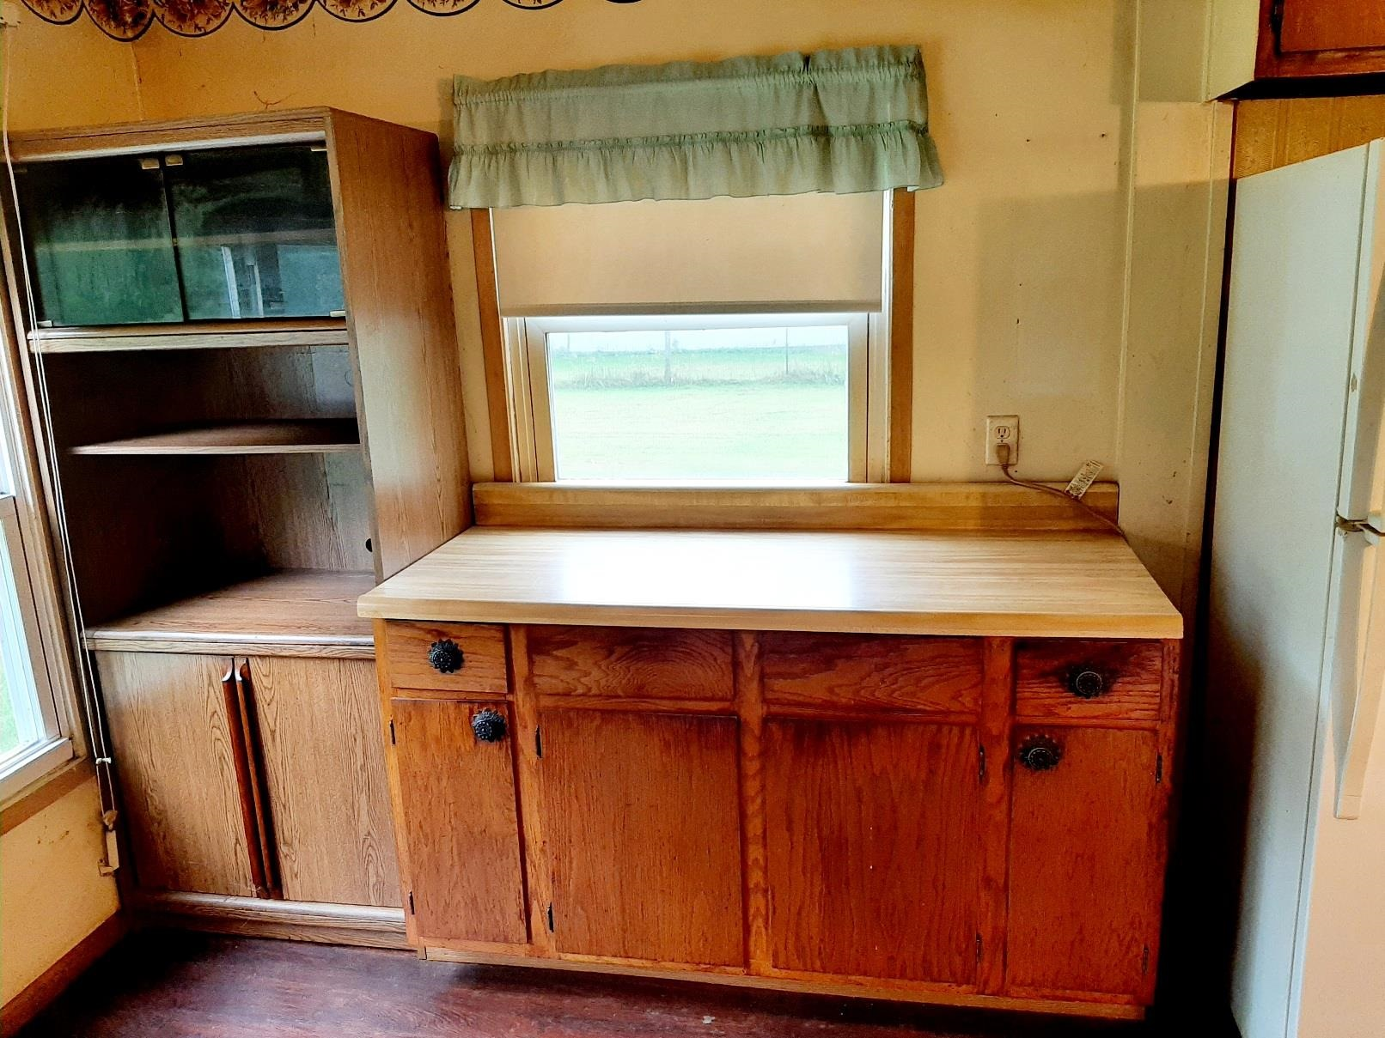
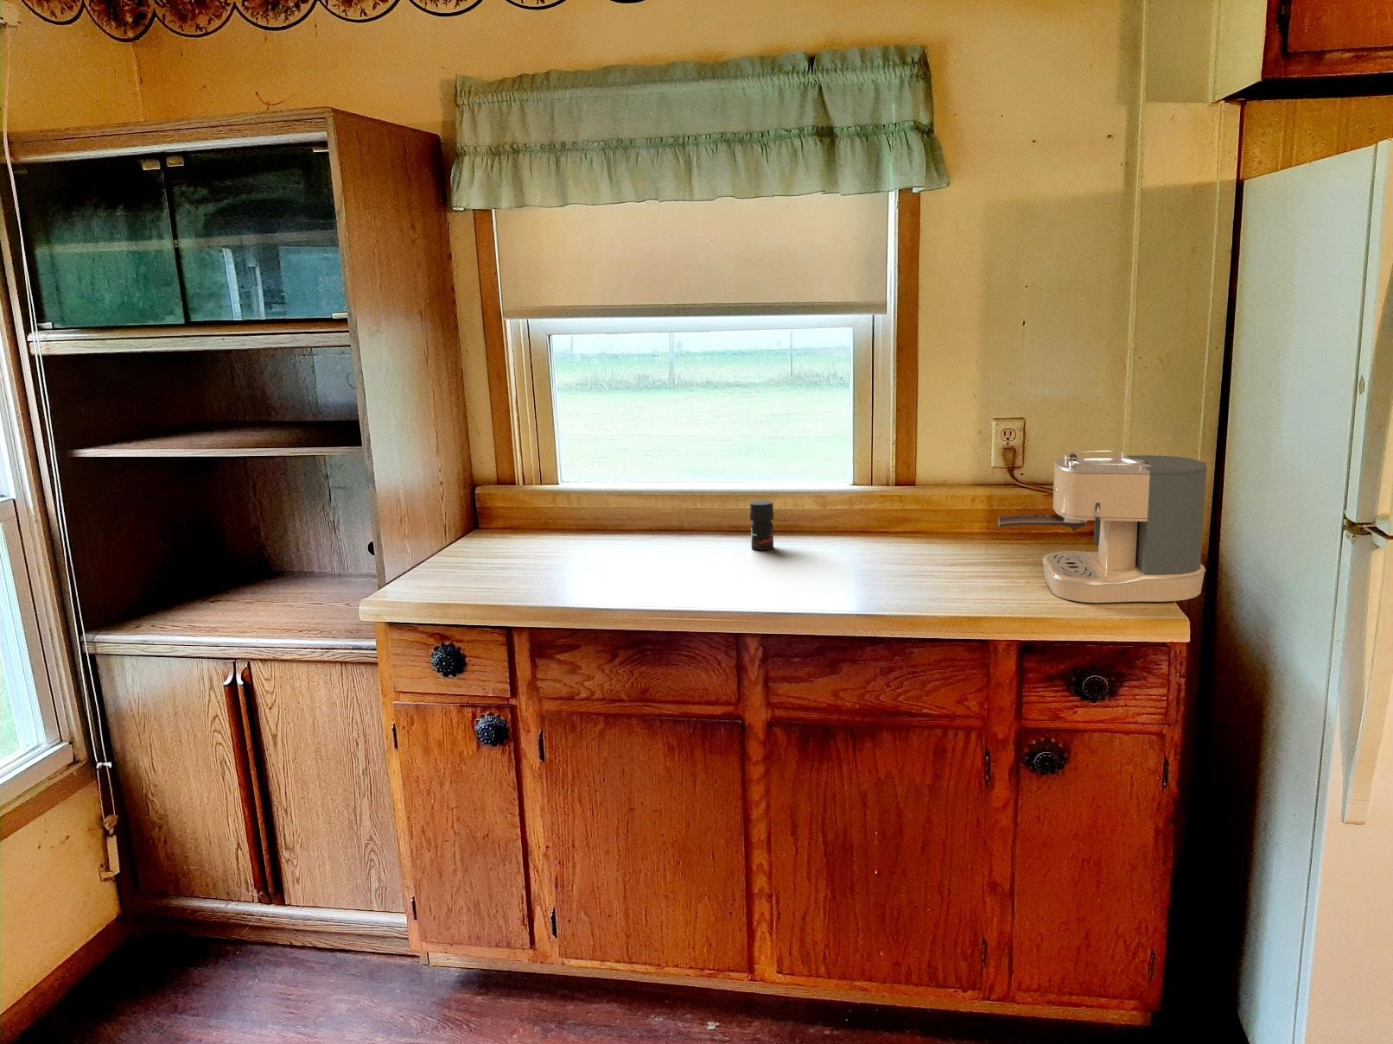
+ coffee maker (1099, 520)
+ jar (761, 525)
